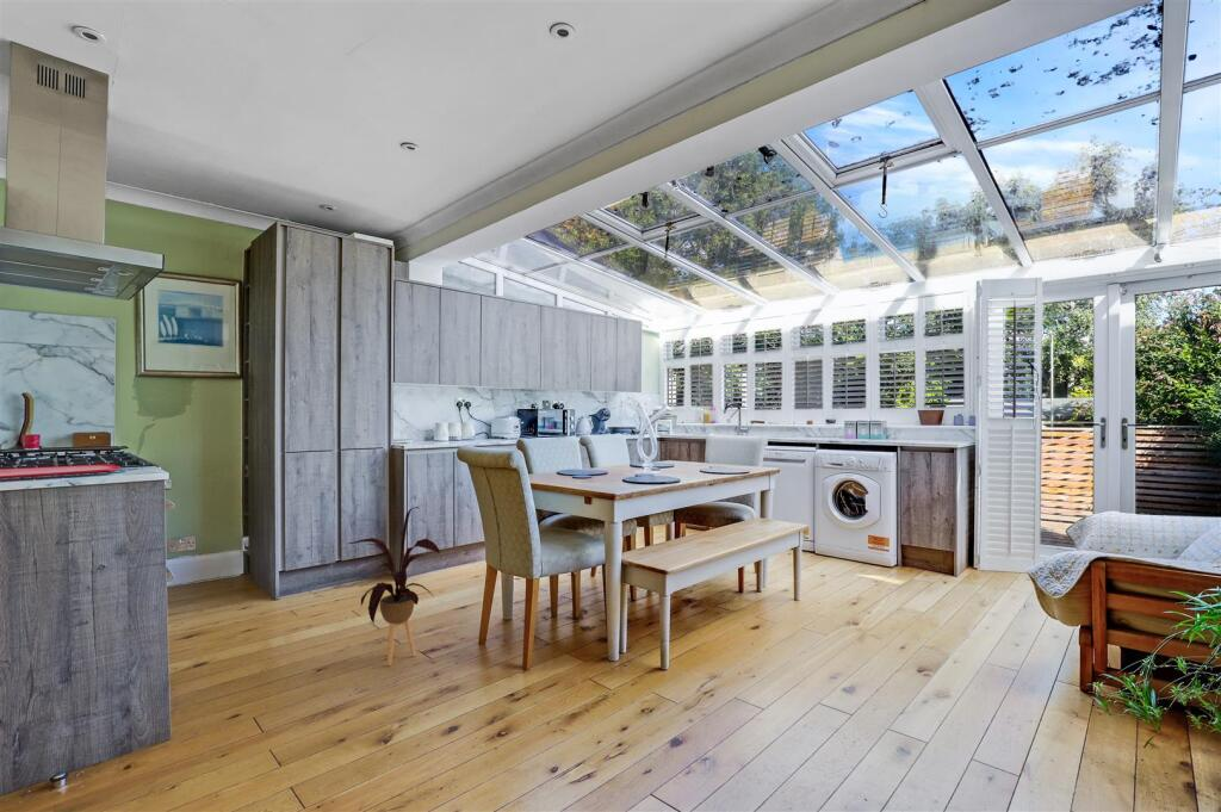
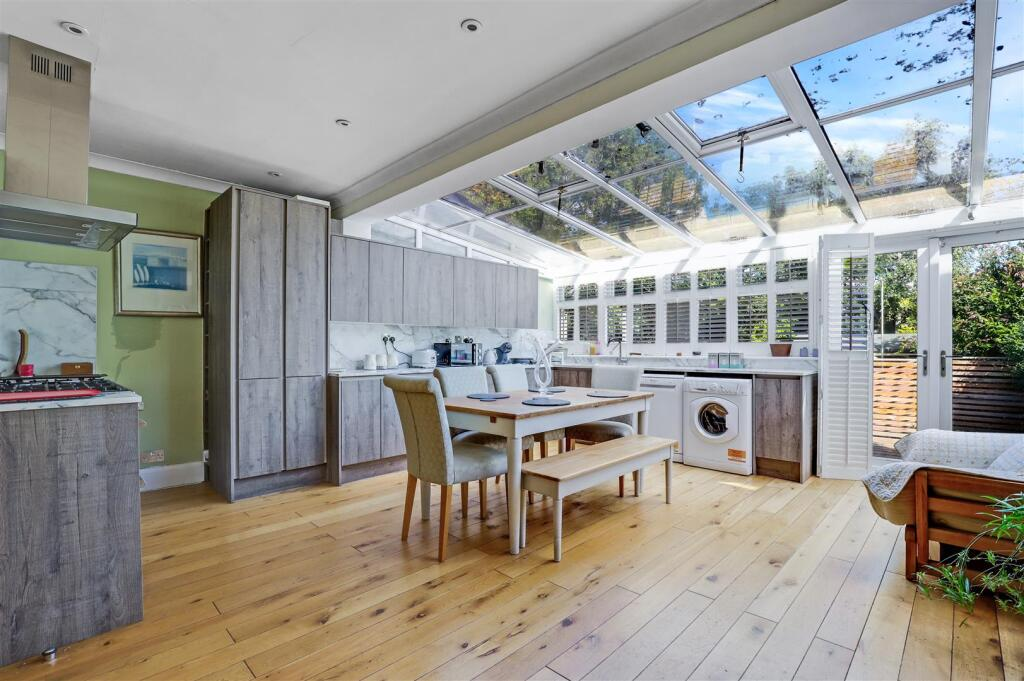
- house plant (391, 584)
